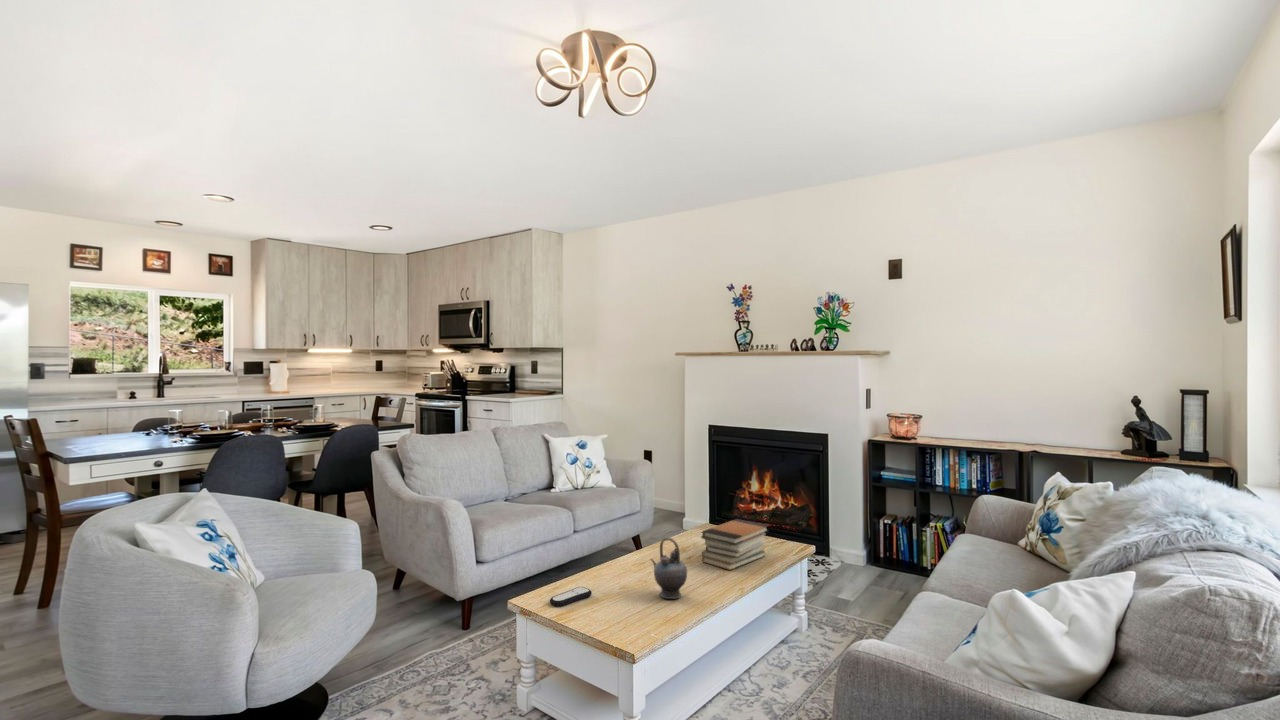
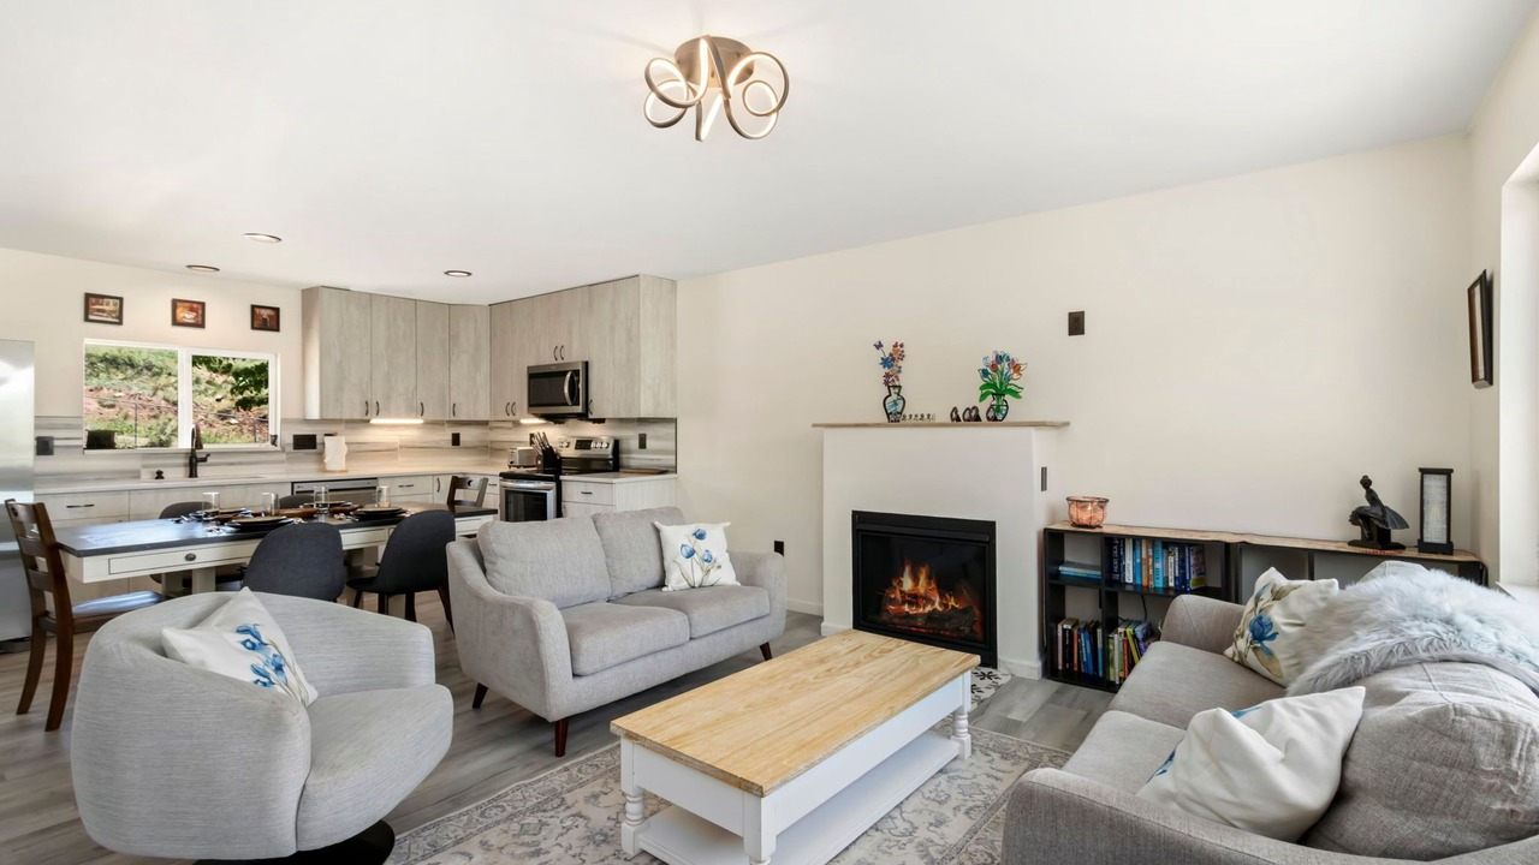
- book stack (735, 543)
- remote control (570, 596)
- teapot (667, 565)
